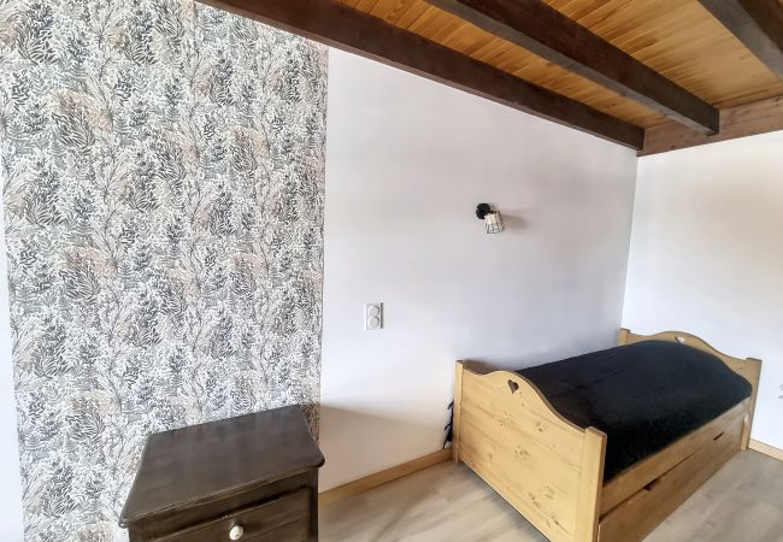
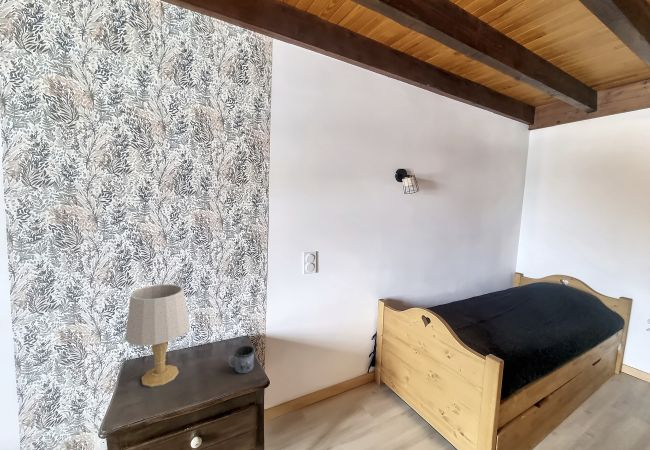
+ mug (241, 360)
+ table lamp (159, 334)
